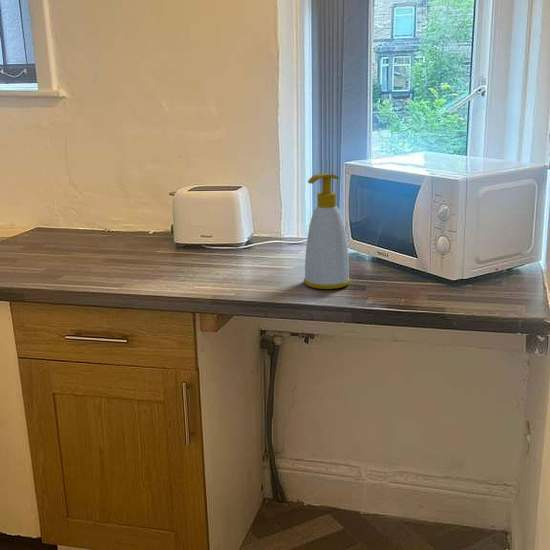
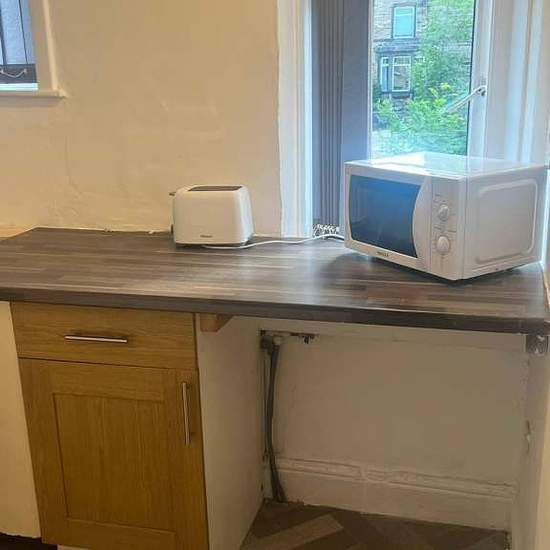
- soap bottle (326, 229)
